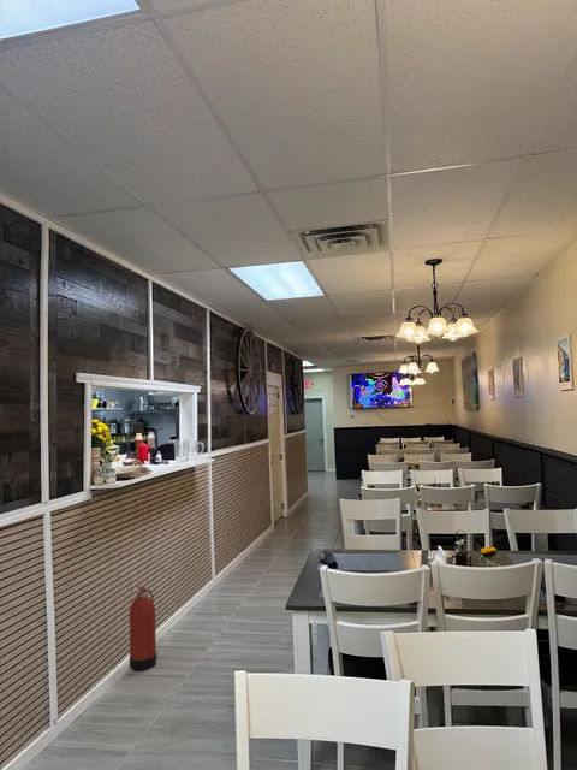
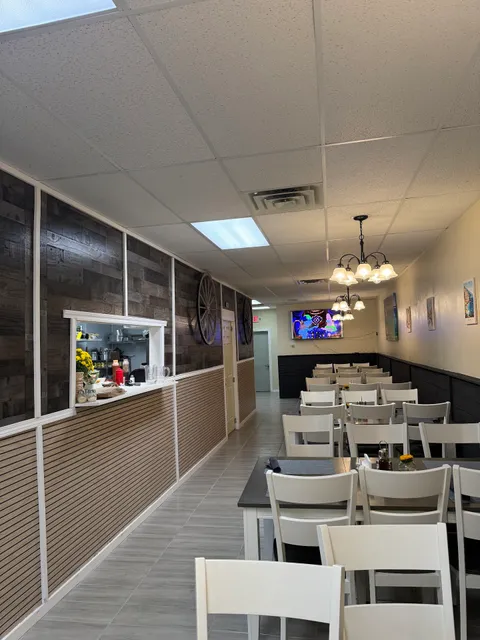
- fire extinguisher (144, 621)
